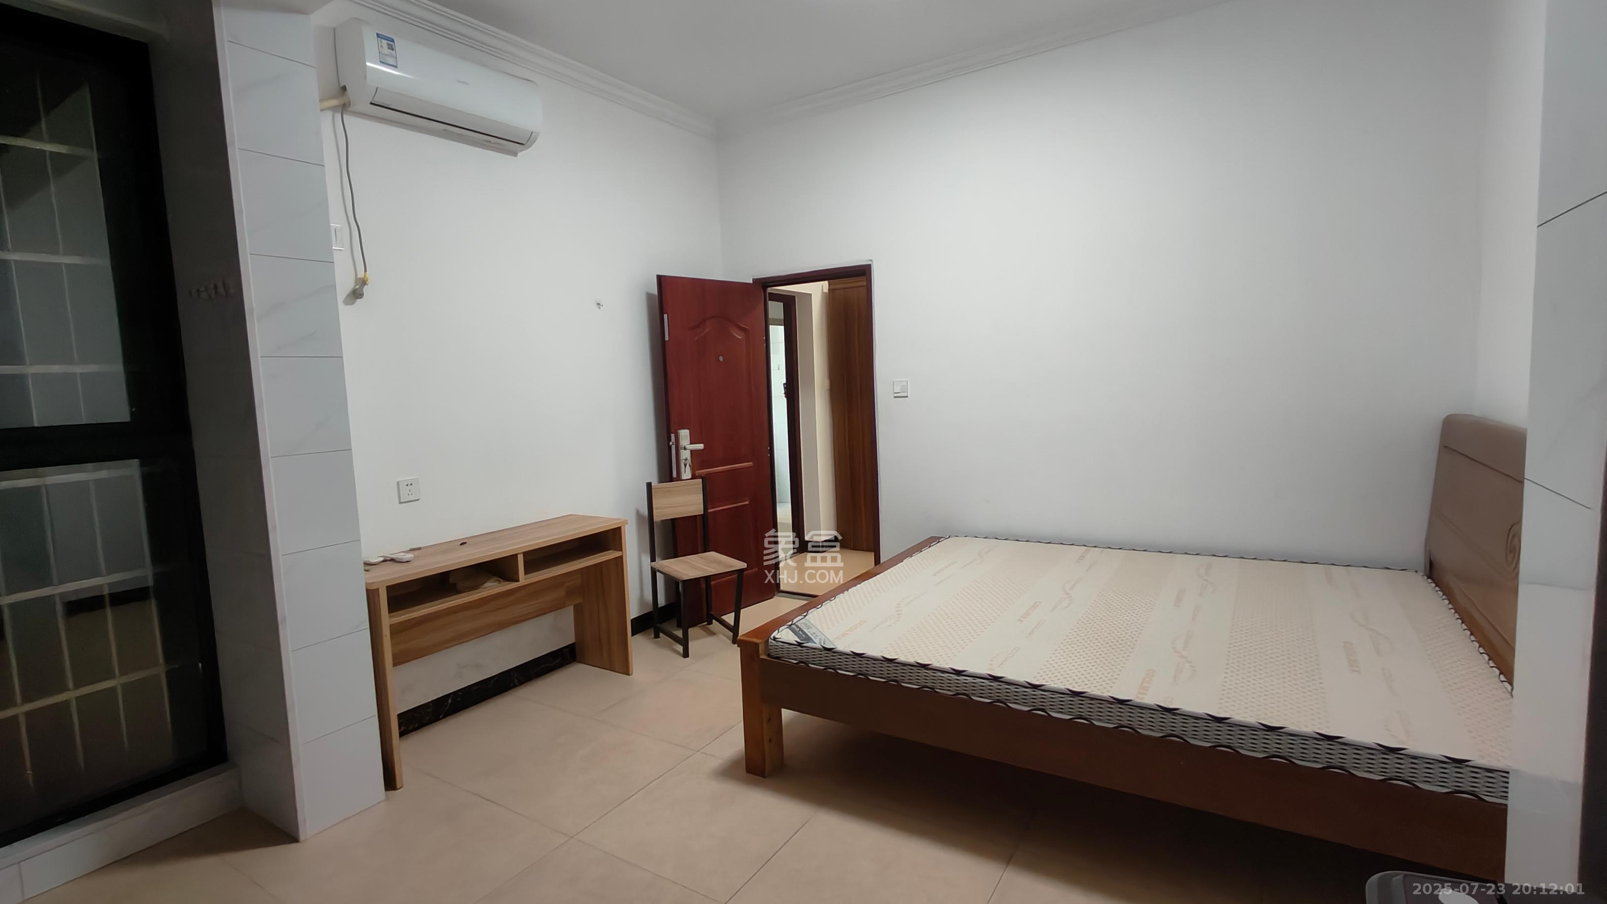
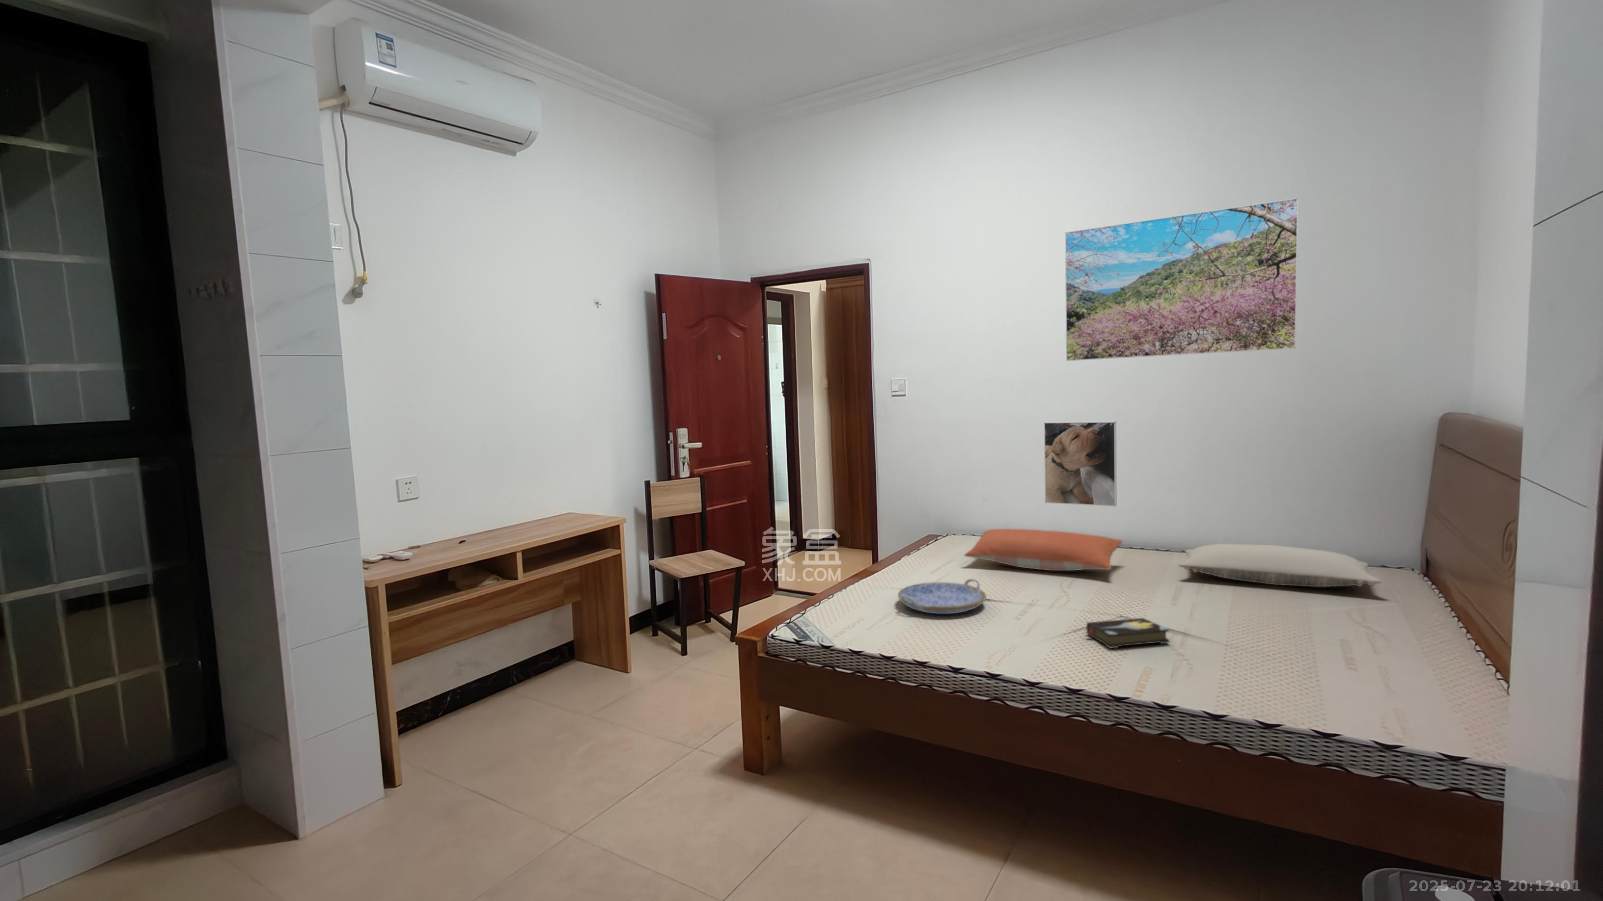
+ hardback book (1126, 630)
+ pillow (1272, 563)
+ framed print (1173, 287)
+ serving tray (941, 596)
+ pillow (1043, 549)
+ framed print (1079, 463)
